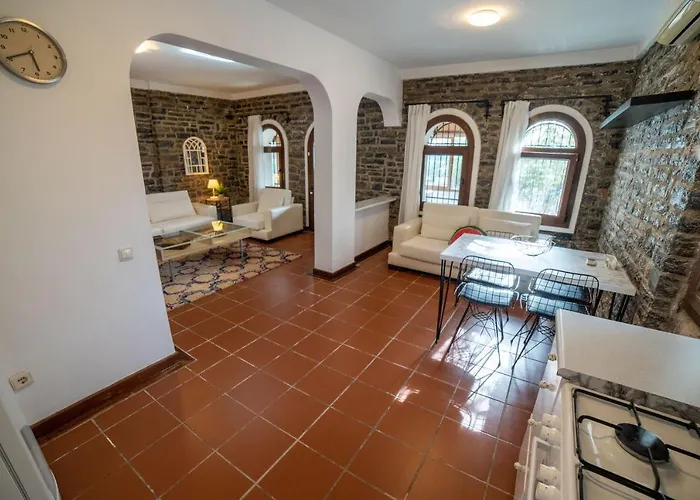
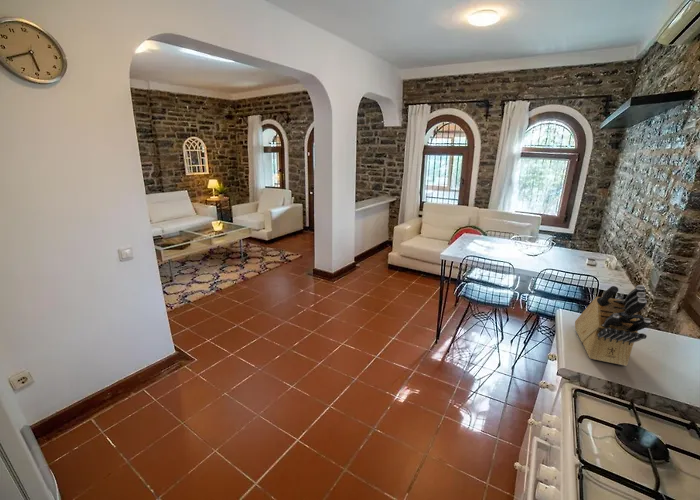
+ knife block (610, 313)
